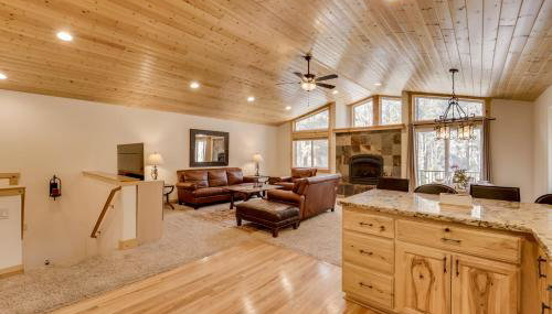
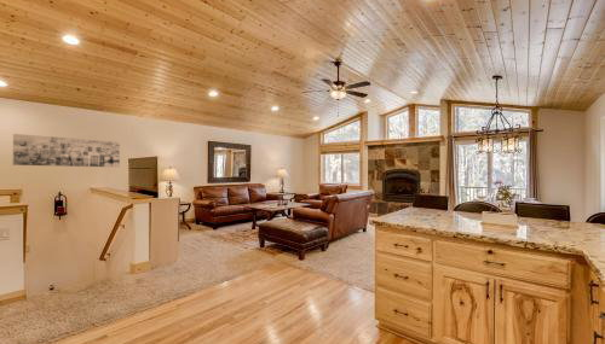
+ wall art (71, 152)
